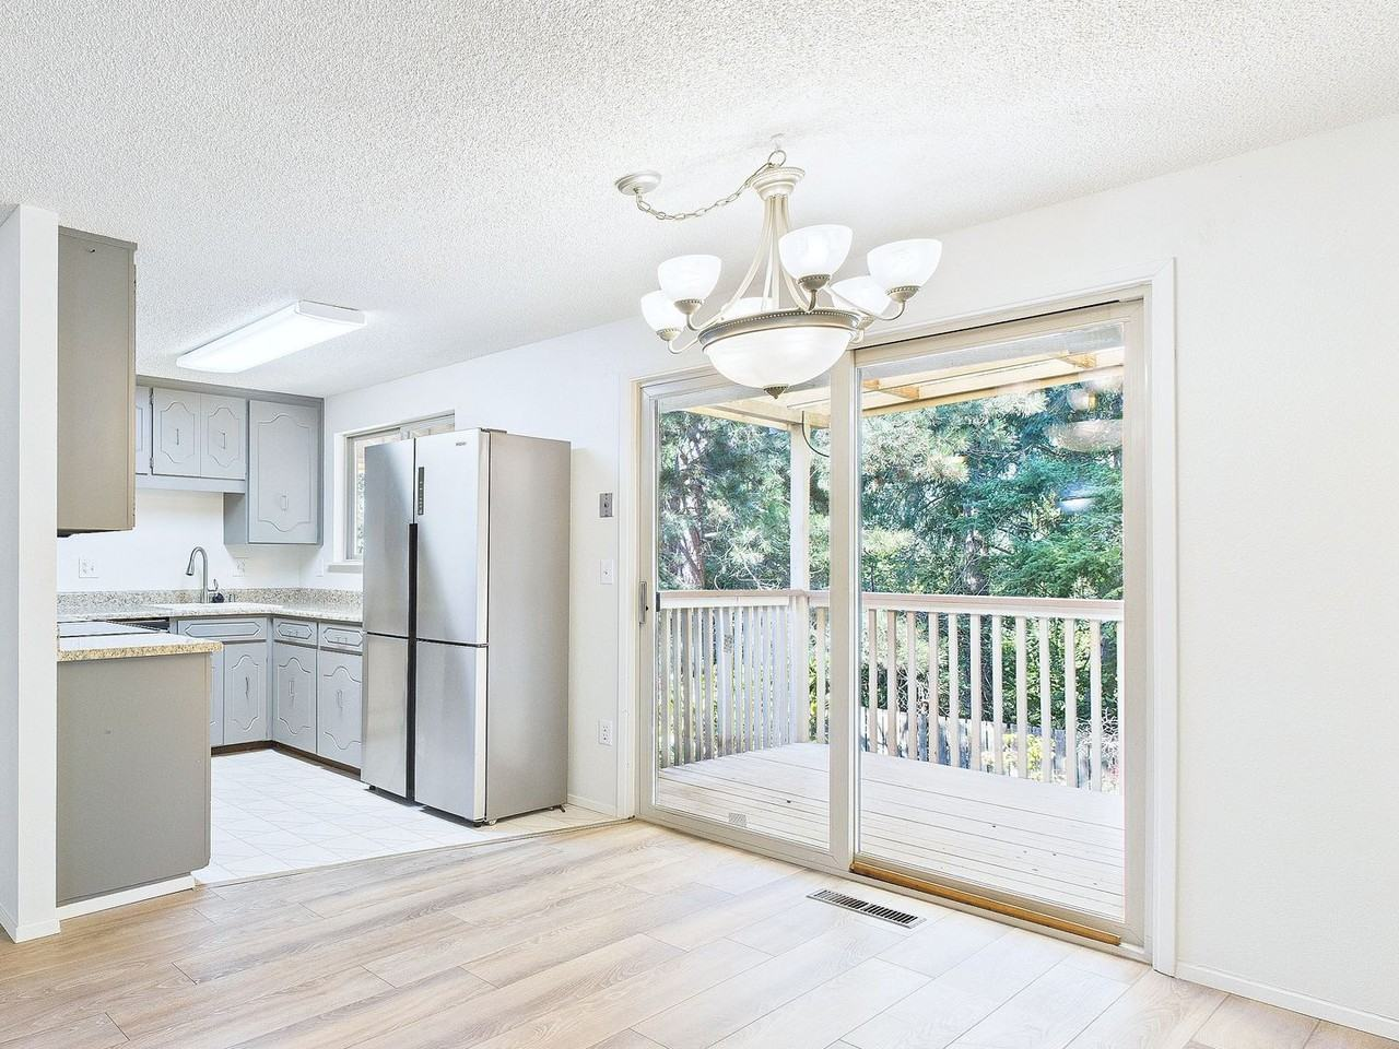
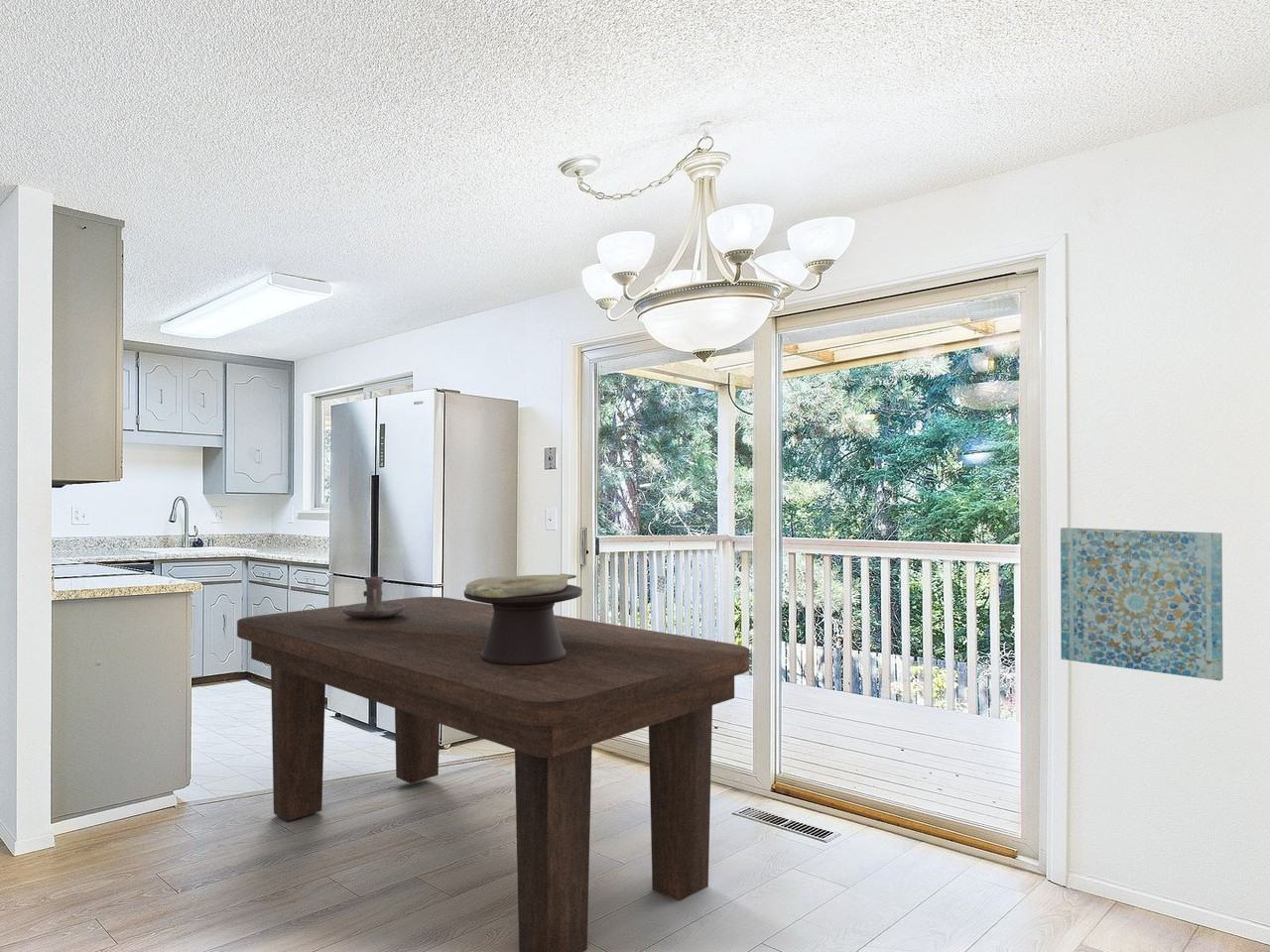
+ wall art (1137, 599)
+ candle holder (374, 597)
+ dining table (471, 734)
+ decorative bowl (529, 616)
